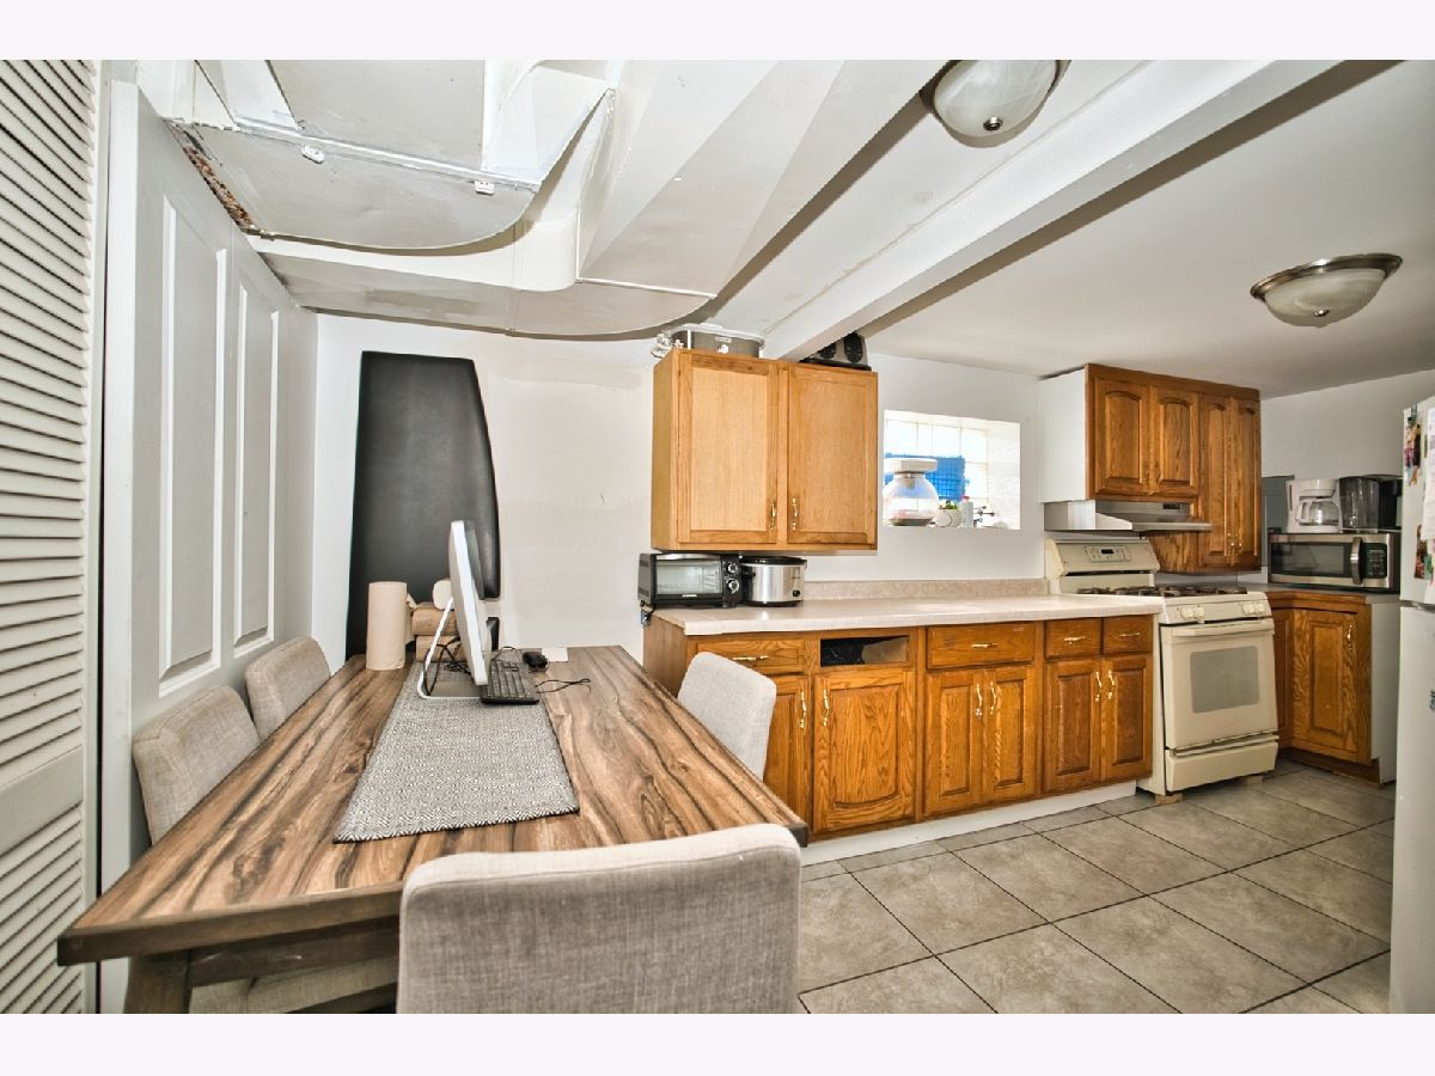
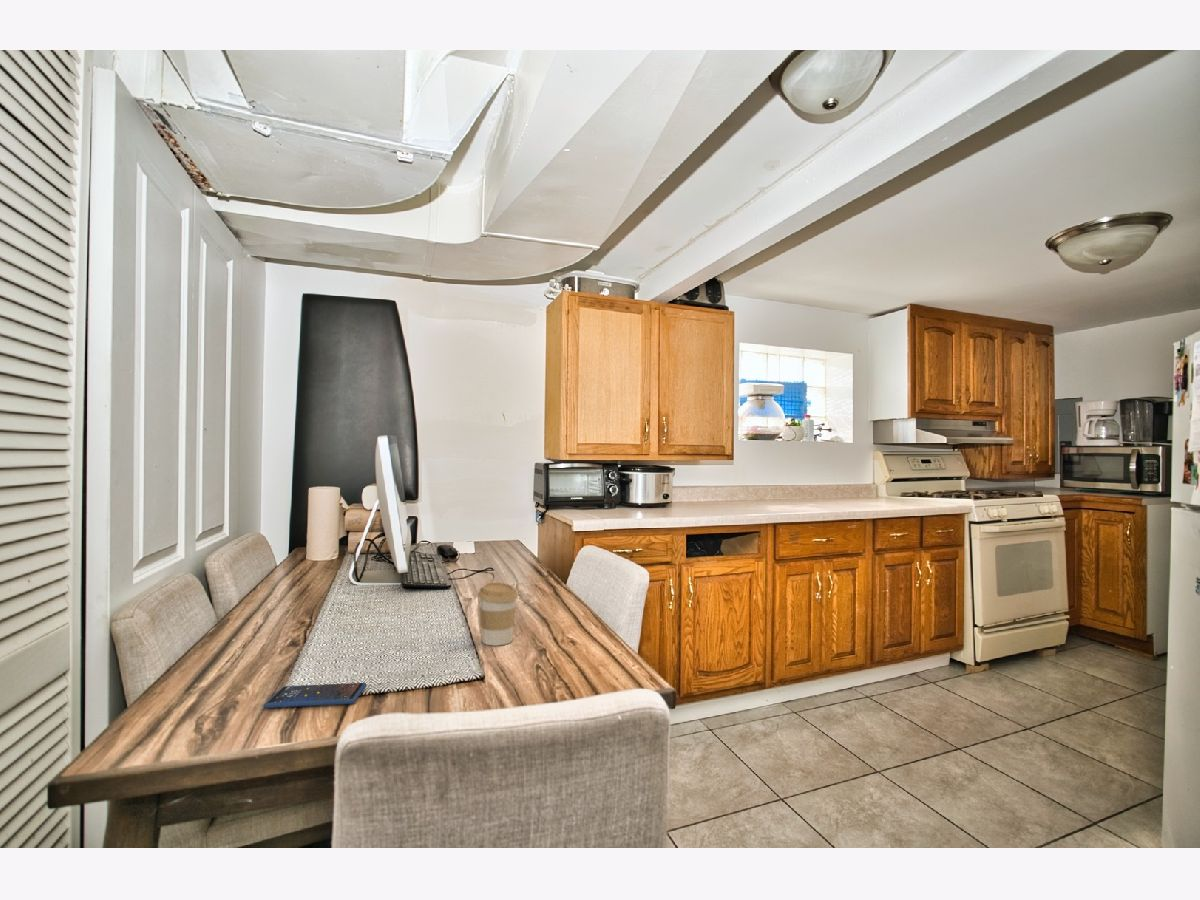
+ coffee cup (497, 612)
+ smartphone (317, 694)
